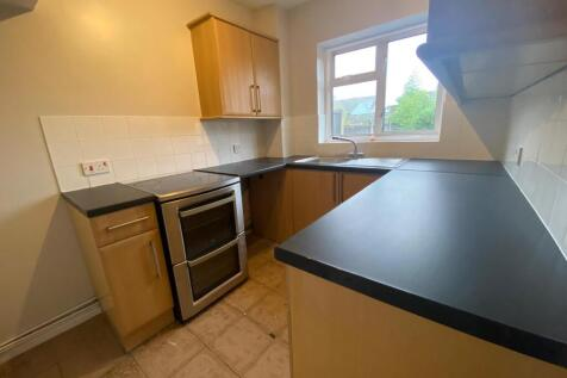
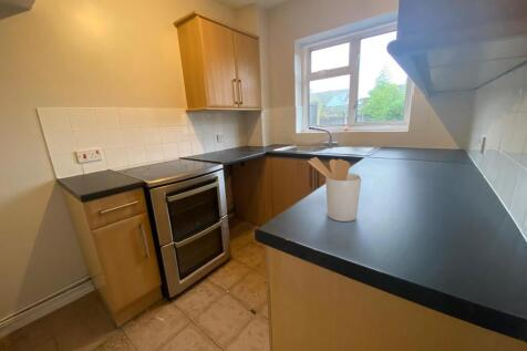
+ utensil holder (333, 186)
